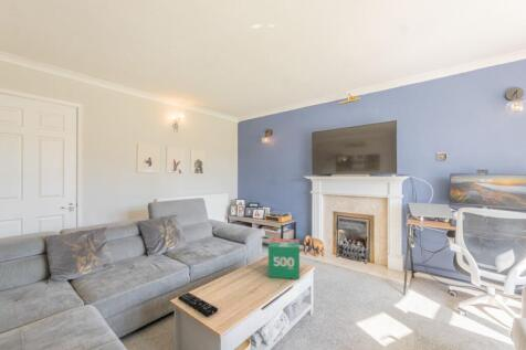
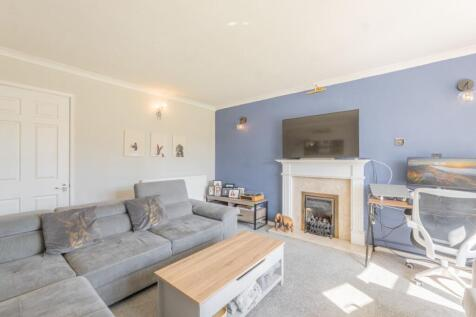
- remote control (197, 303)
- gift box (284, 257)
